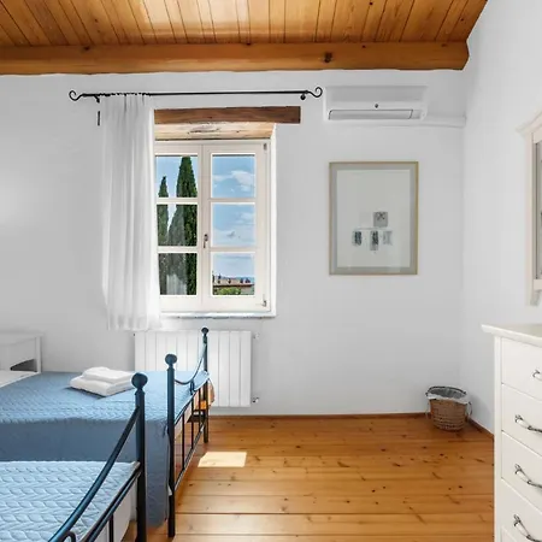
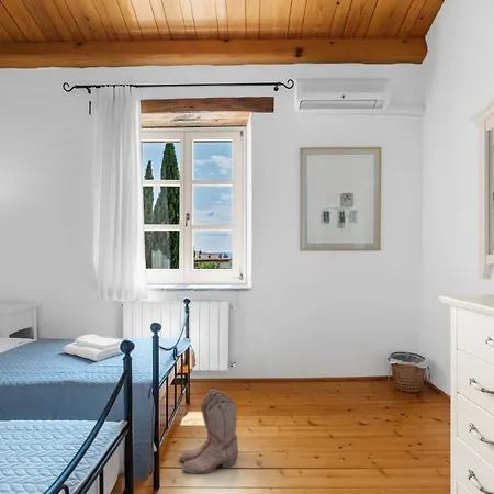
+ boots (207, 428)
